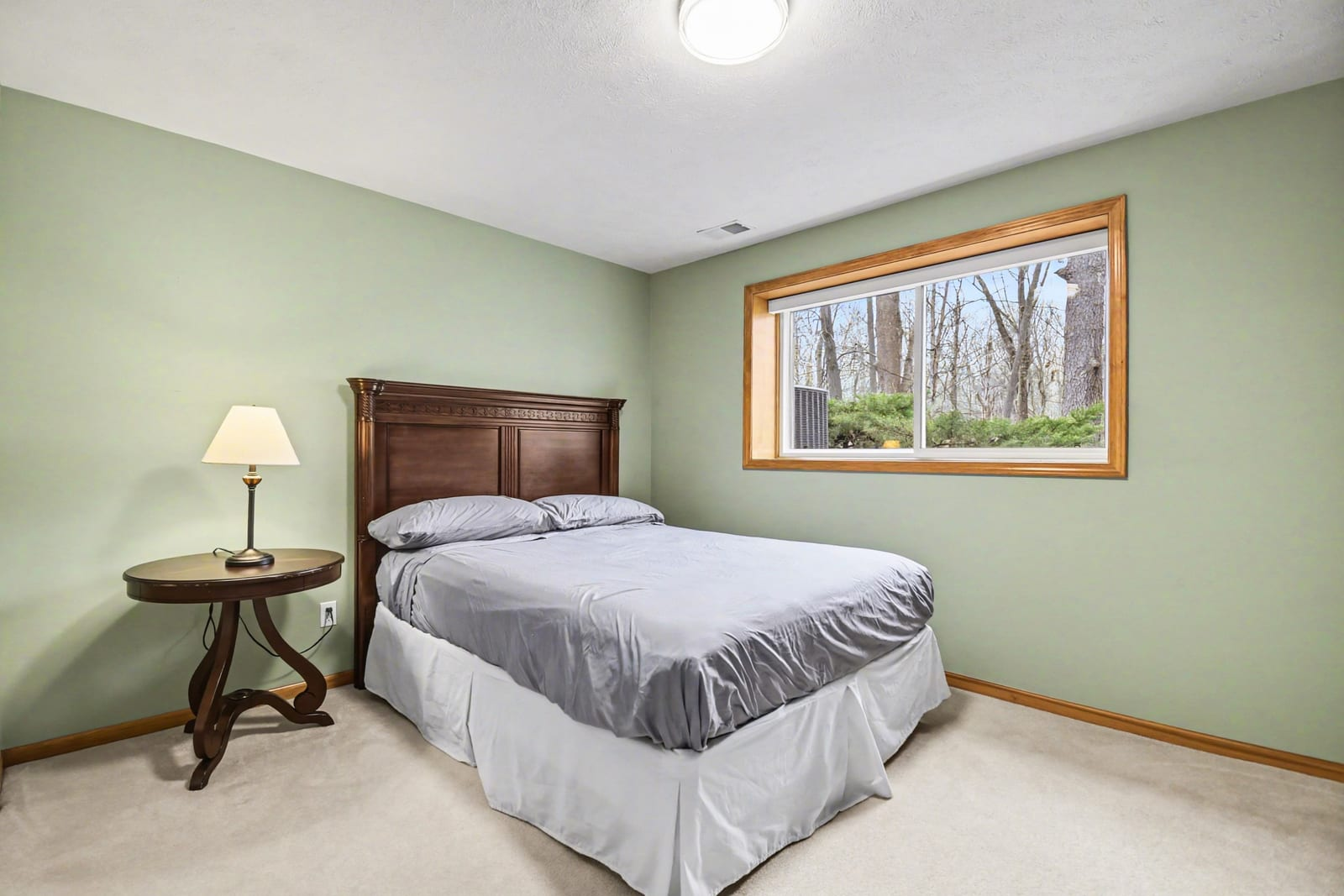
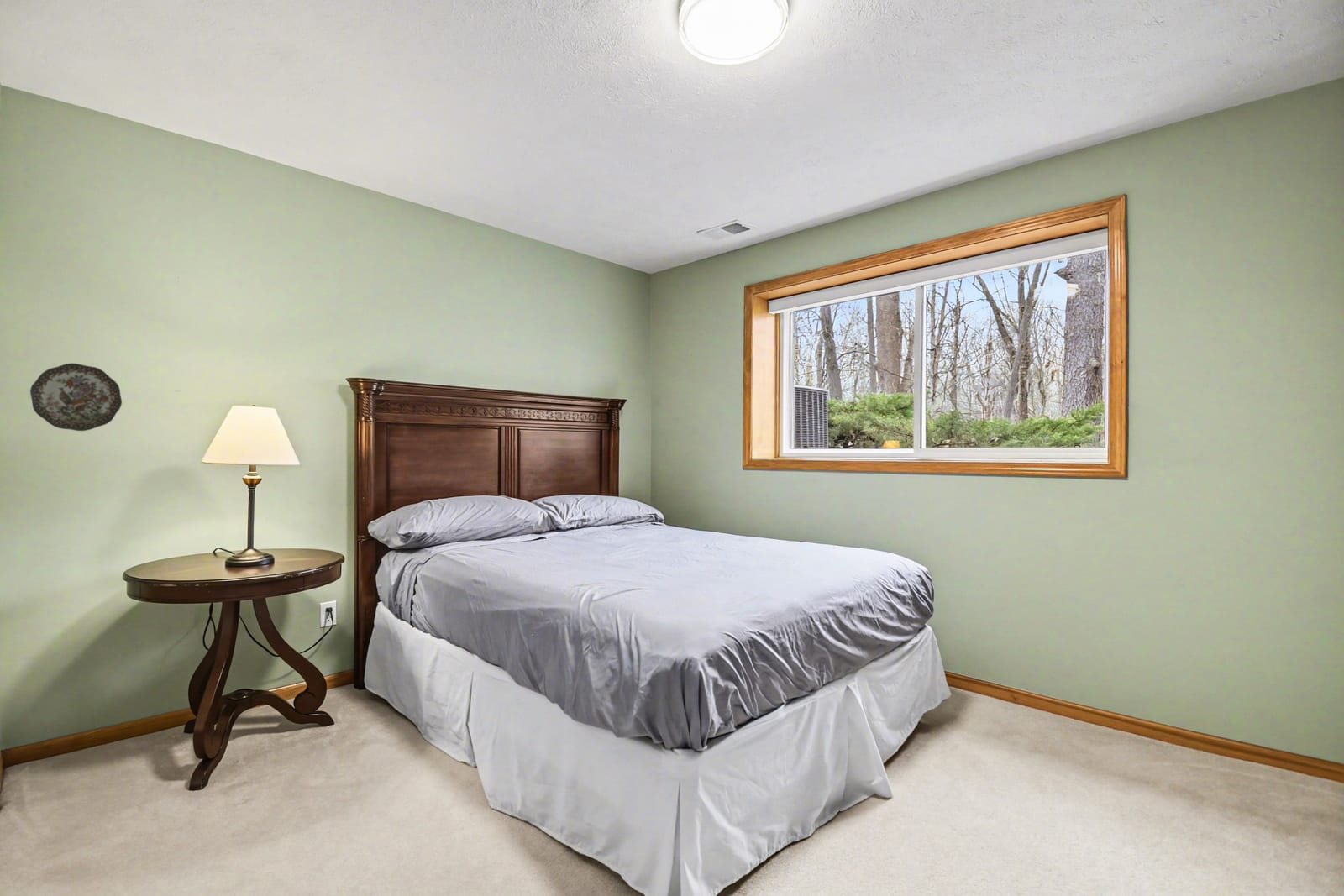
+ decorative plate (77, 397)
